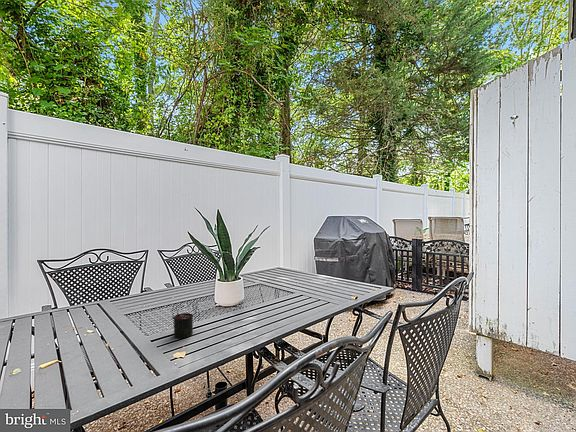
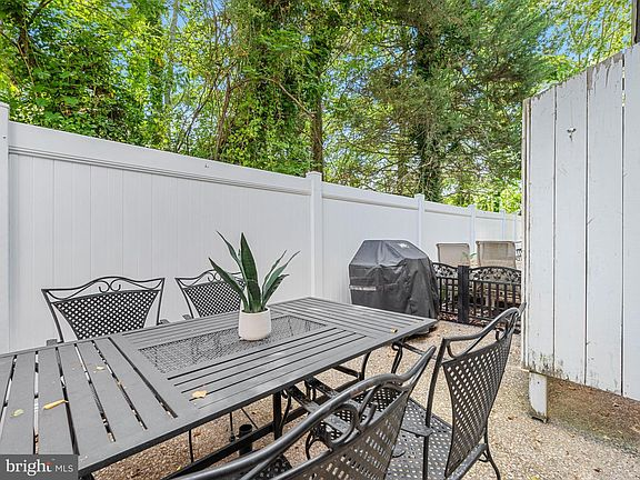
- candle (183, 321)
